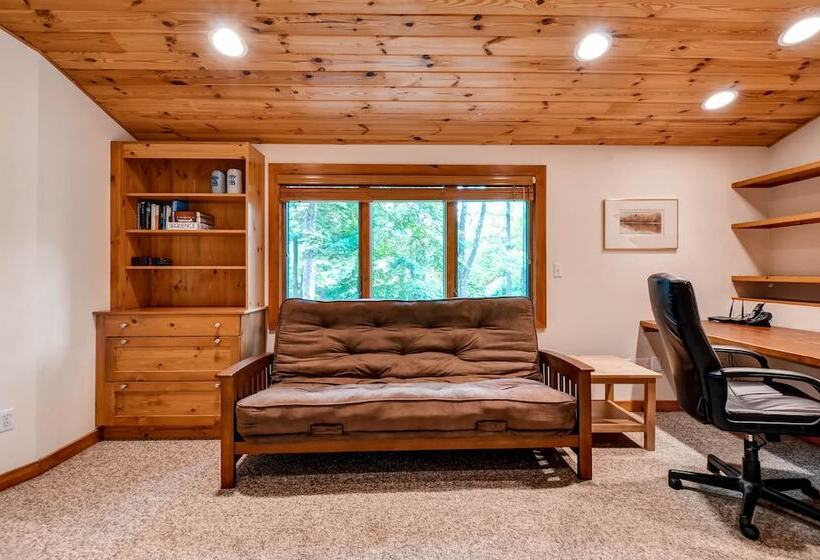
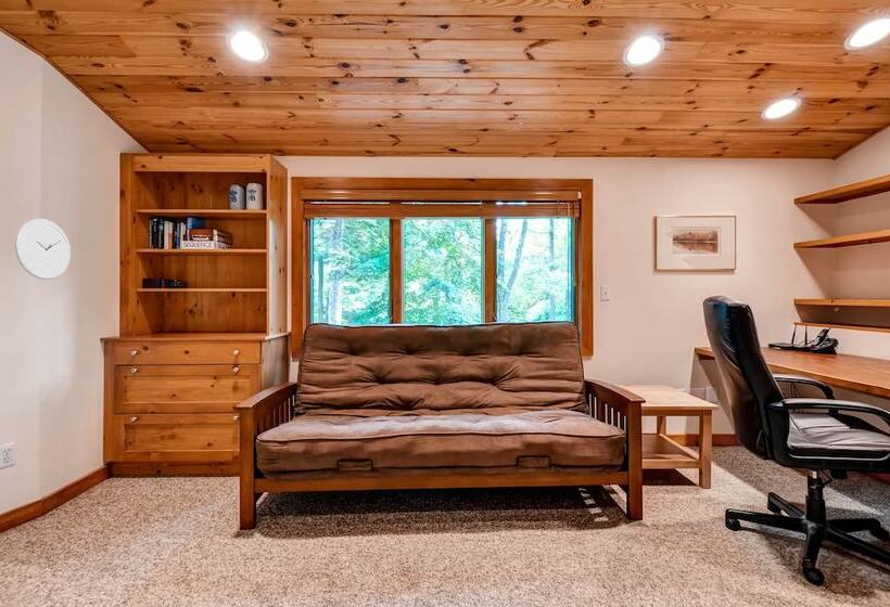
+ wall clock (46, 249)
